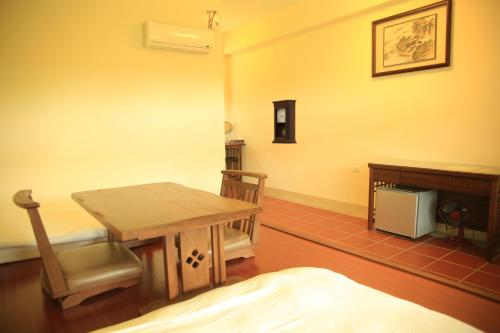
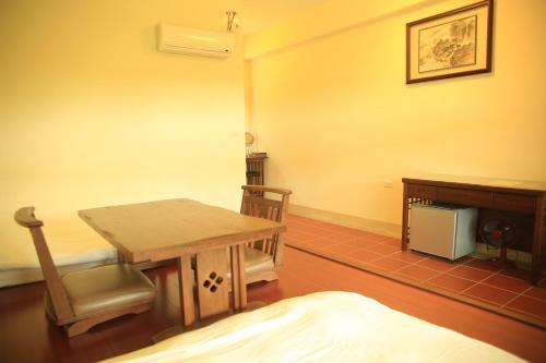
- pendulum clock (283, 122)
